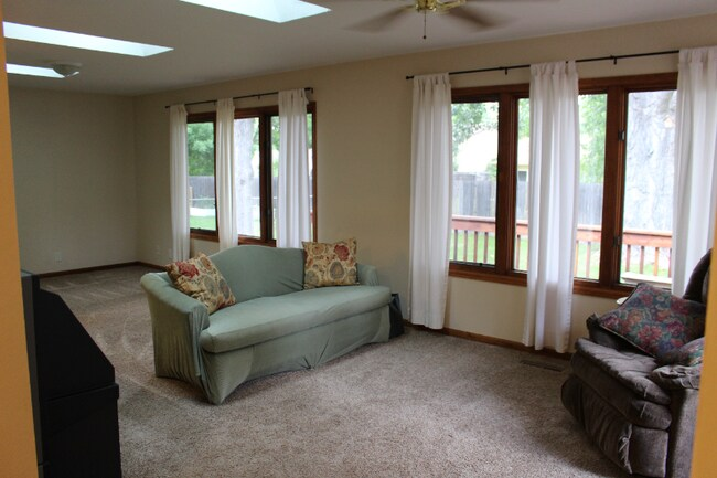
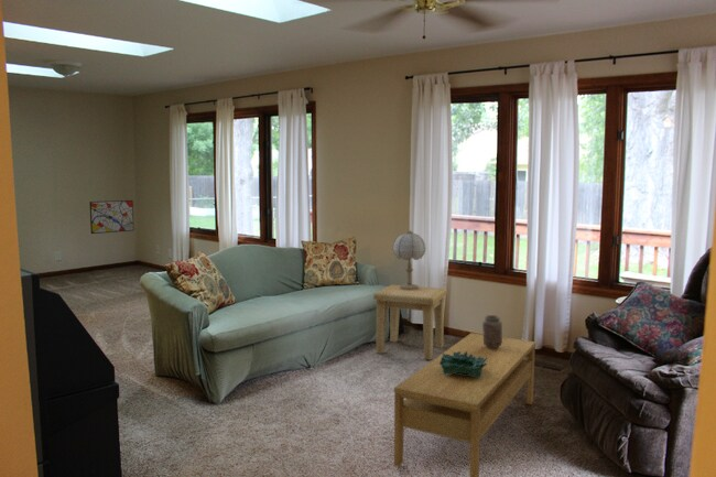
+ side table (410, 308)
+ table lamp (409, 259)
+ wall art (112, 216)
+ decorative bowl (463, 364)
+ coffee table (473, 395)
+ vase (491, 332)
